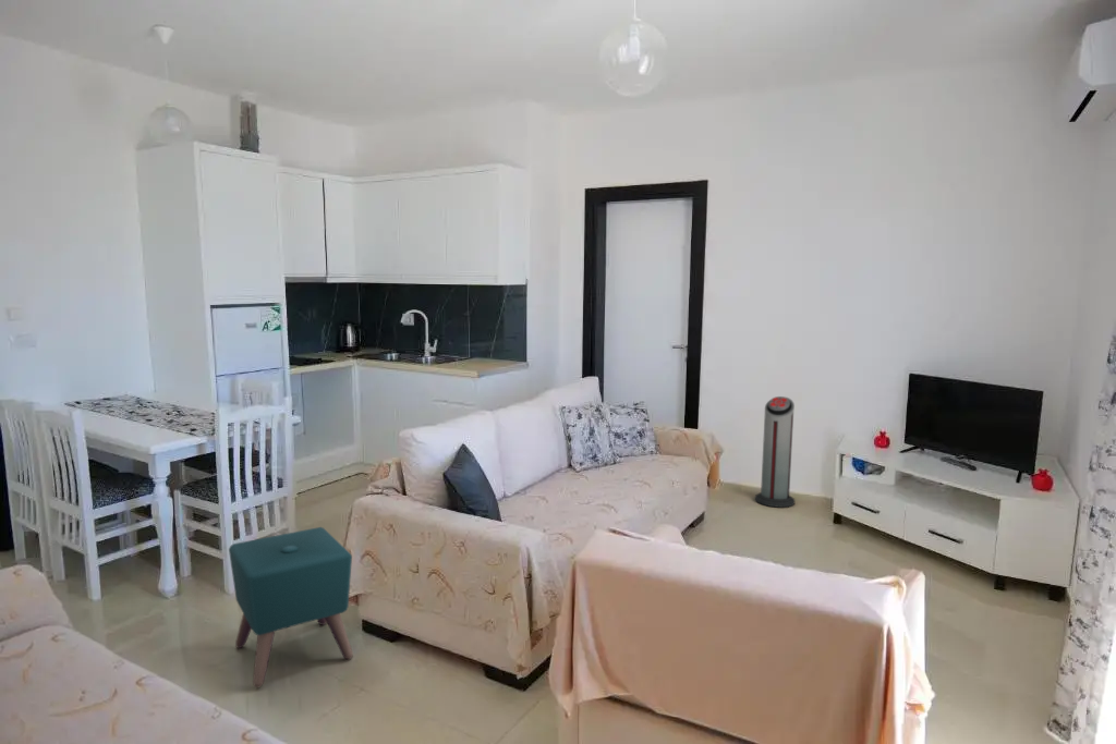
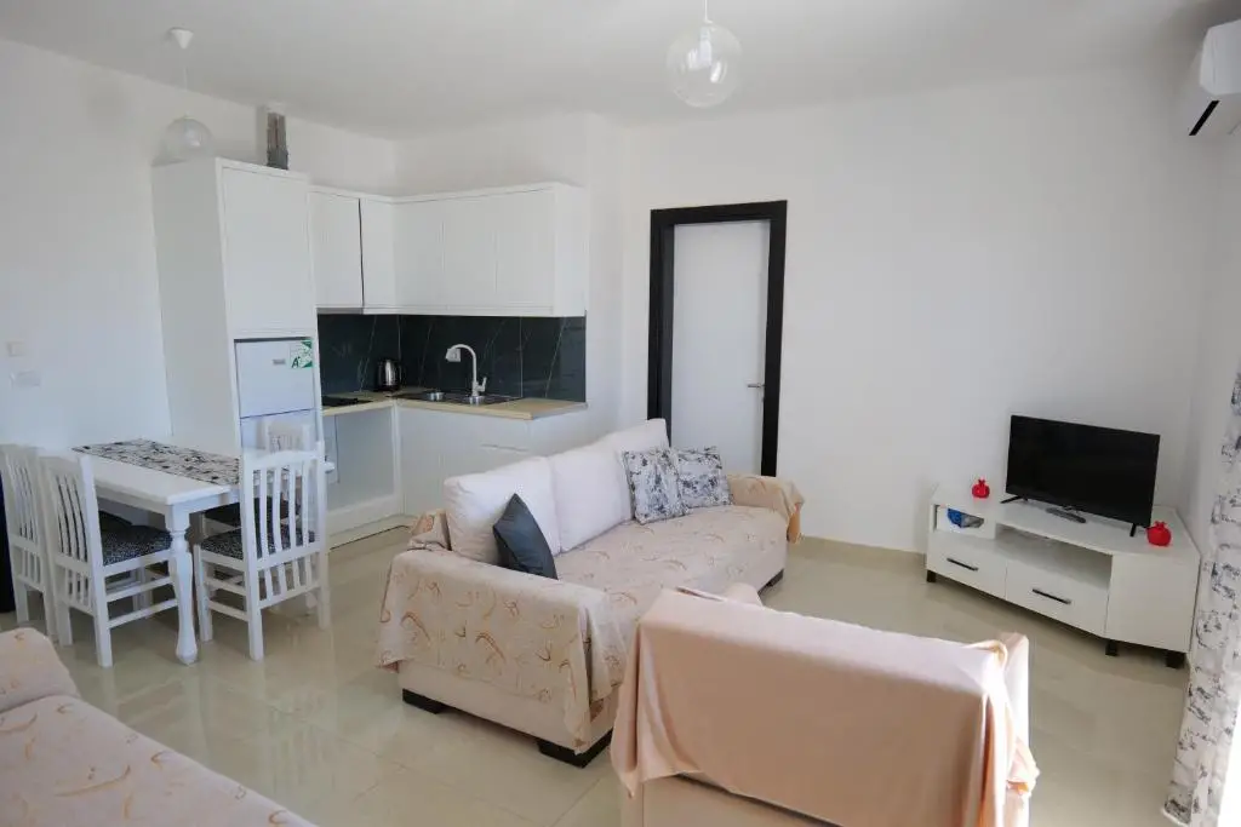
- air purifier (777, 449)
- ottoman (291, 600)
